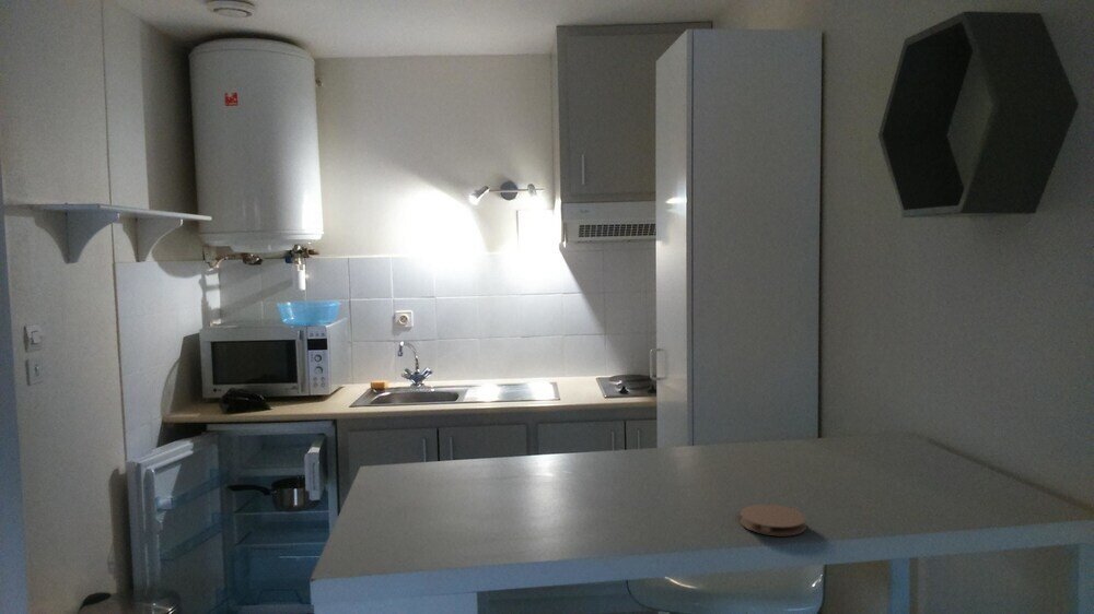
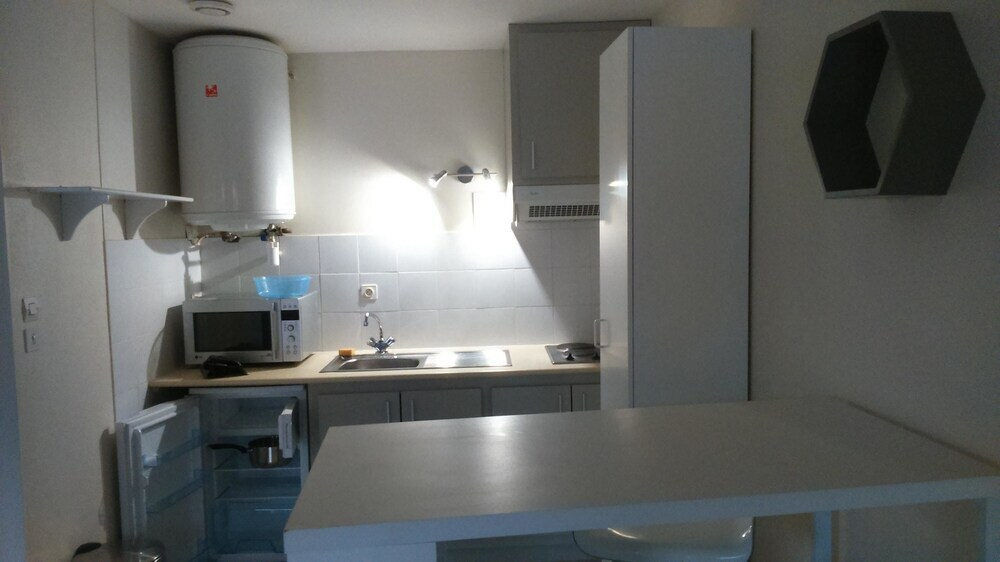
- coaster (772, 519)
